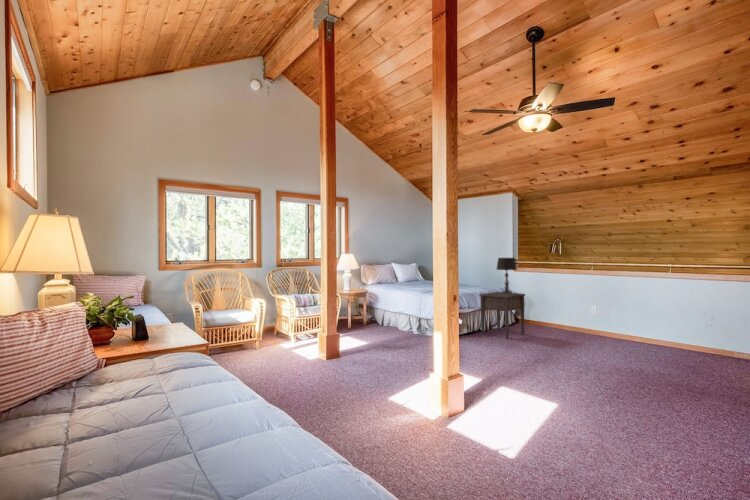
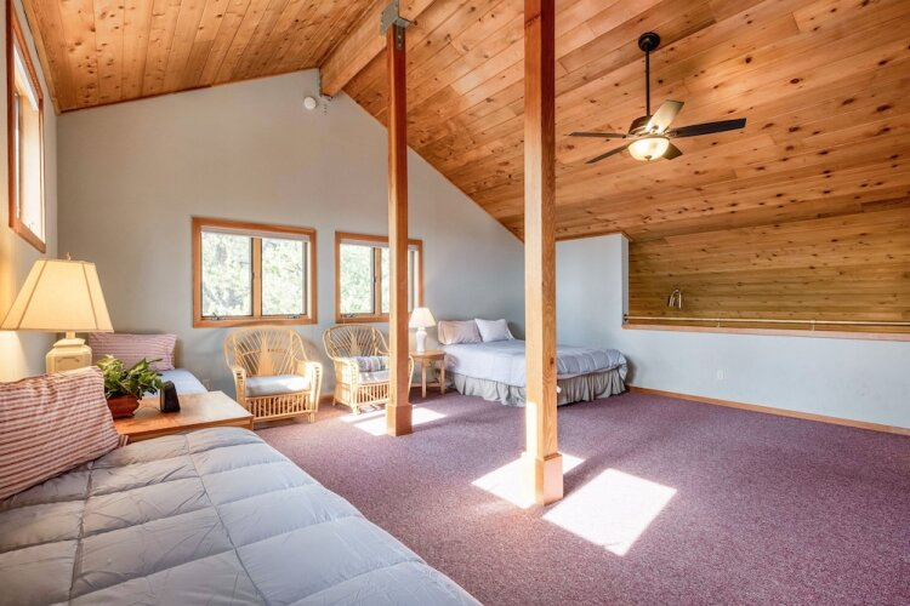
- nightstand (499, 314)
- table lamp (506, 275)
